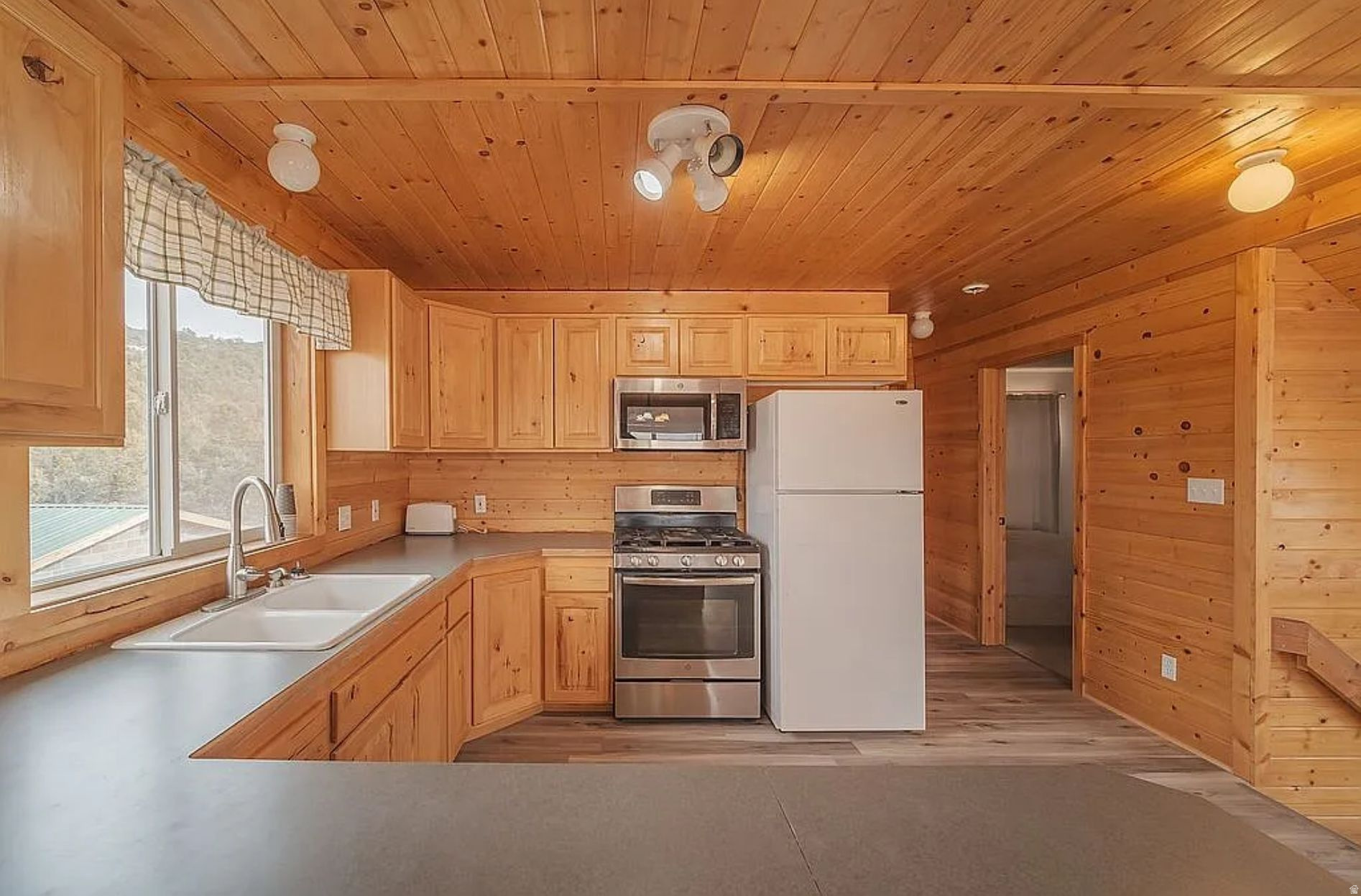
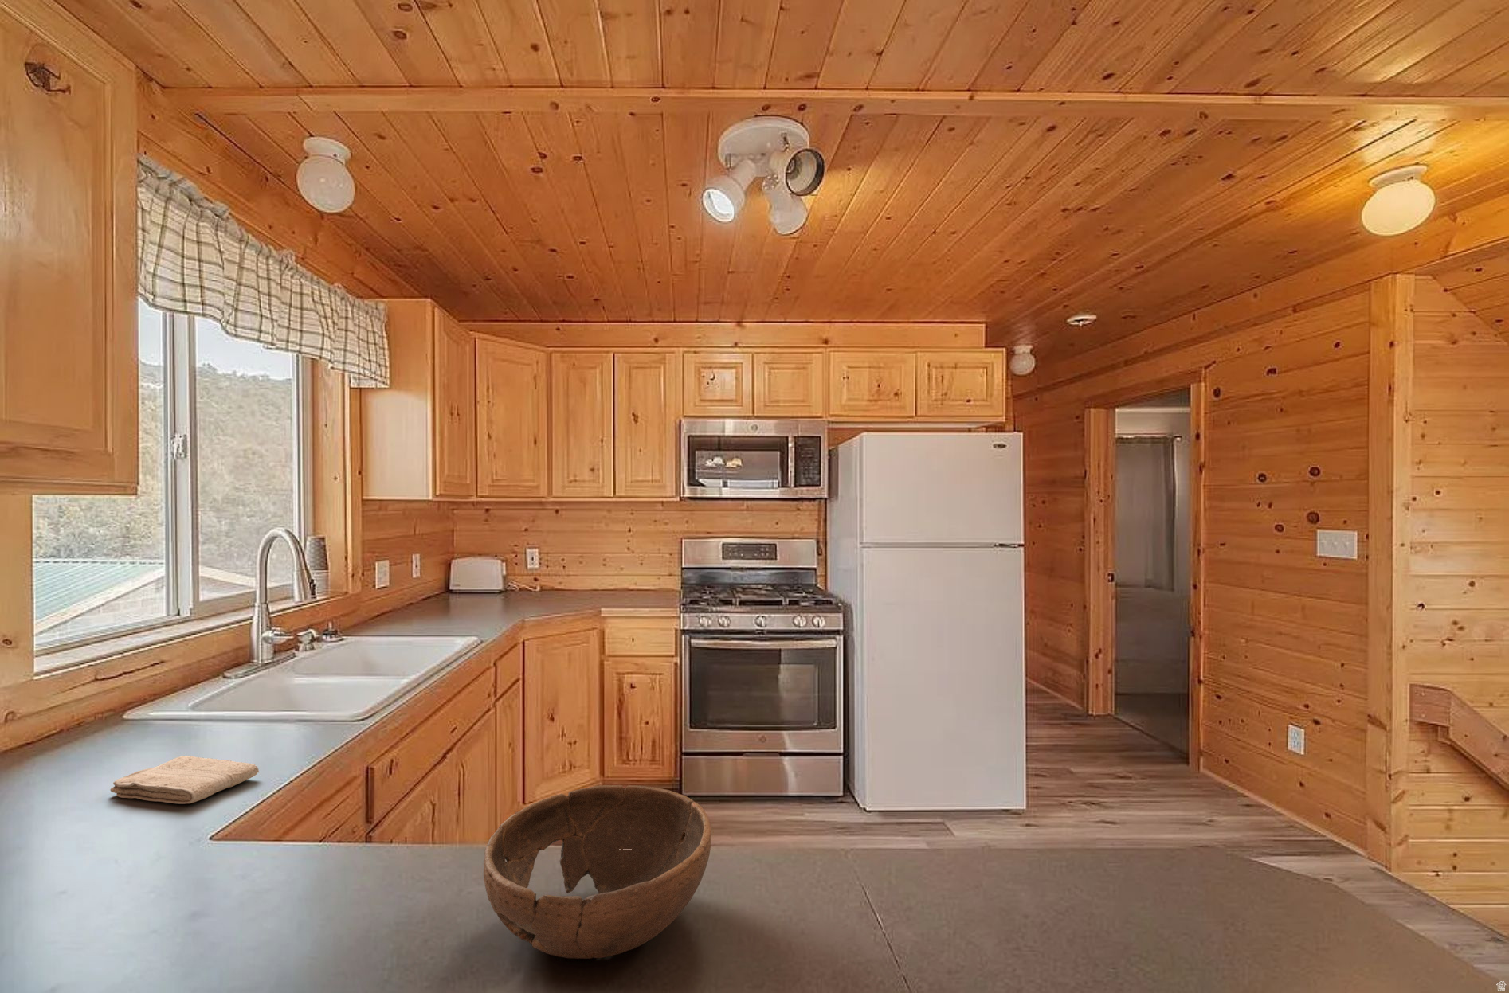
+ bowl (601, 877)
+ washcloth (185, 777)
